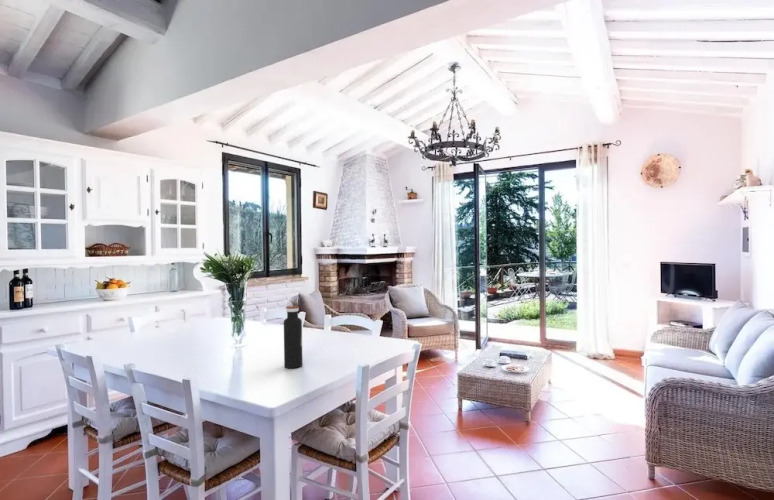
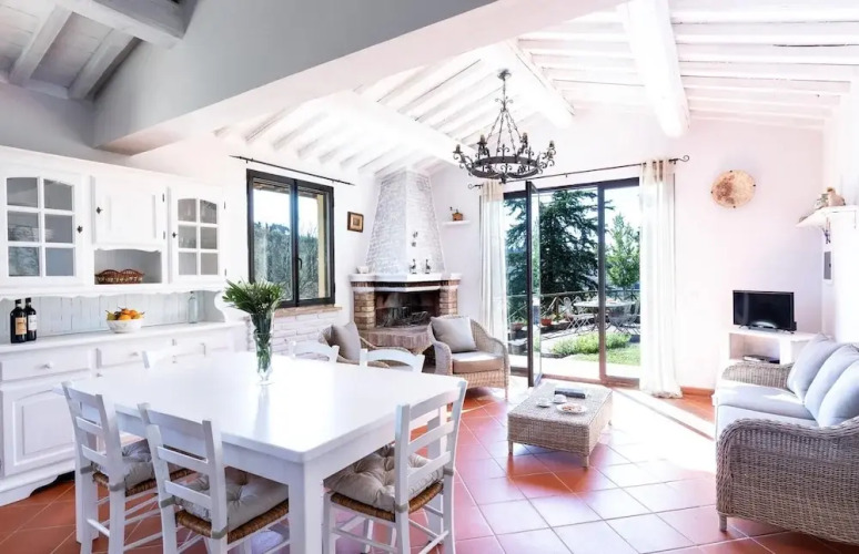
- water bottle (292, 336)
